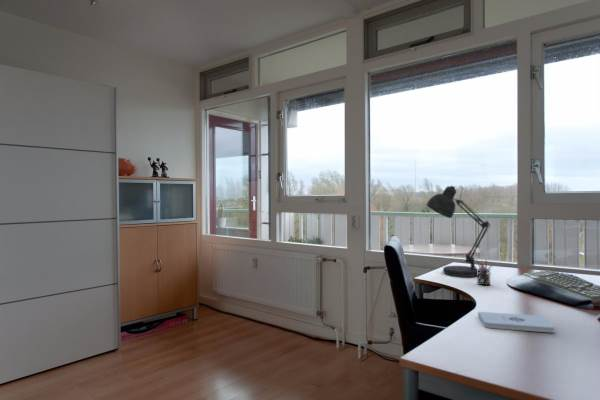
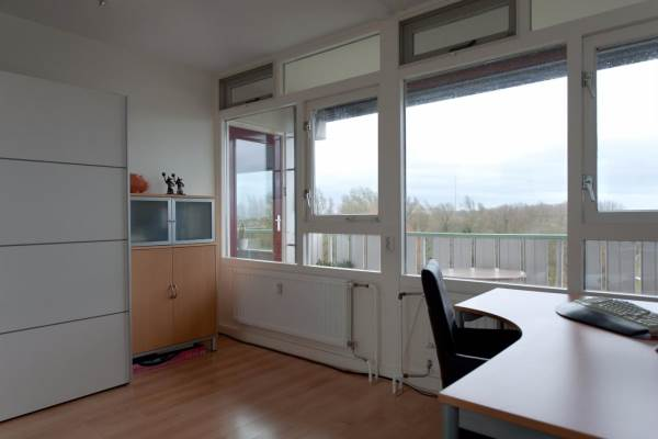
- pen holder (485, 271)
- desk lamp (451, 217)
- notepad (514, 321)
